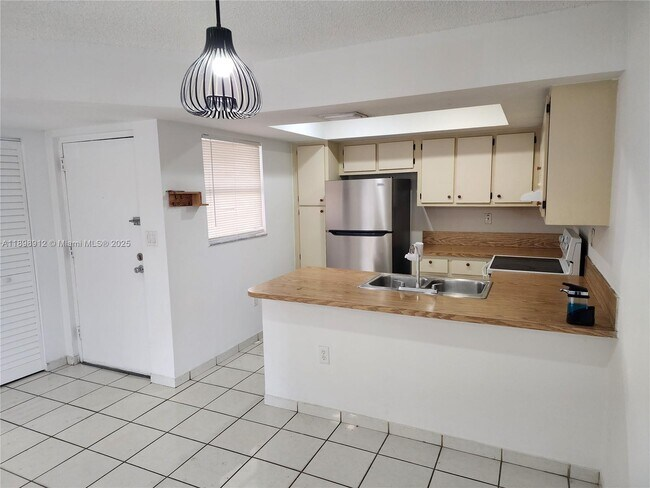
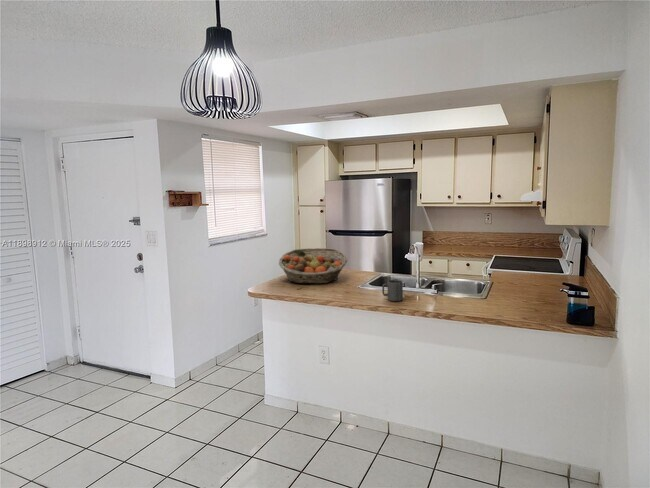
+ mug (392, 290)
+ fruit basket (313, 265)
